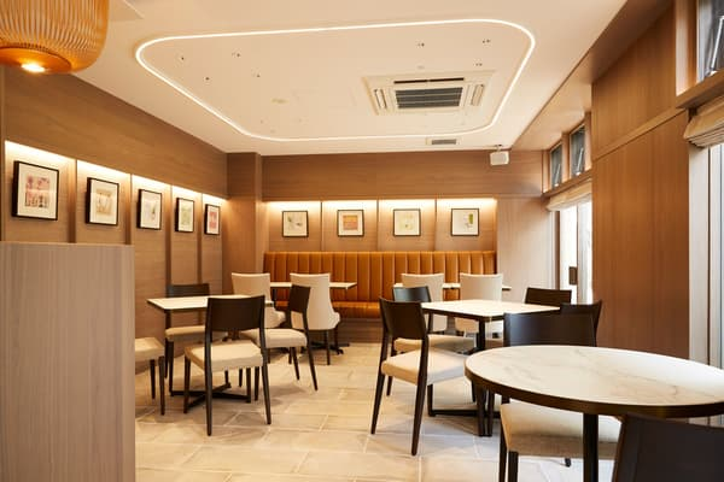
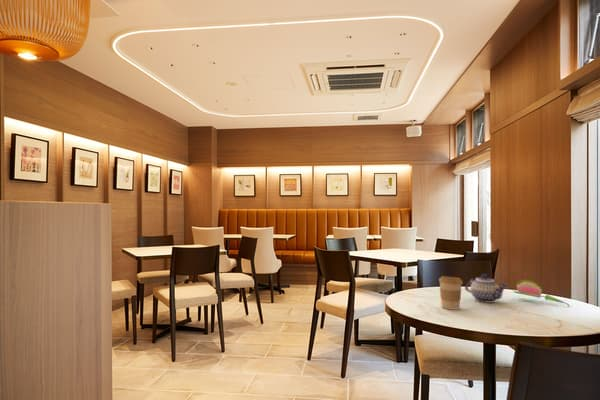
+ teapot (485, 287)
+ coffee cup (450, 291)
+ venus flytrap (538, 291)
